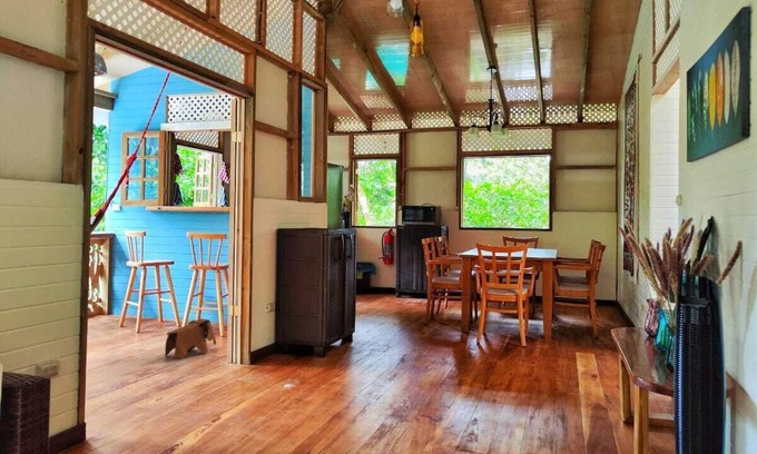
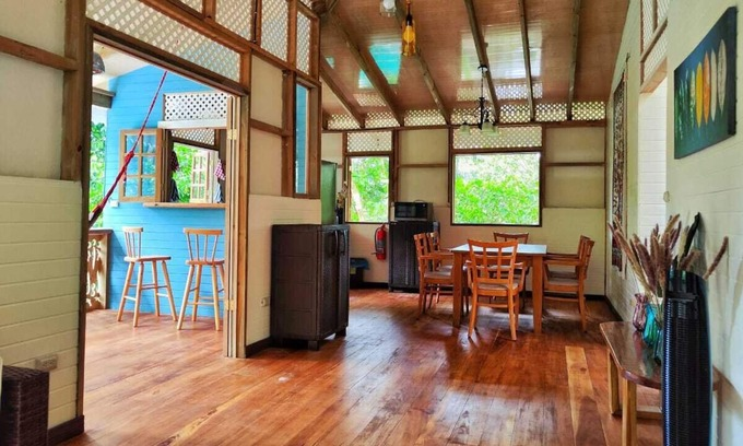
- toy elephant (191, 336)
